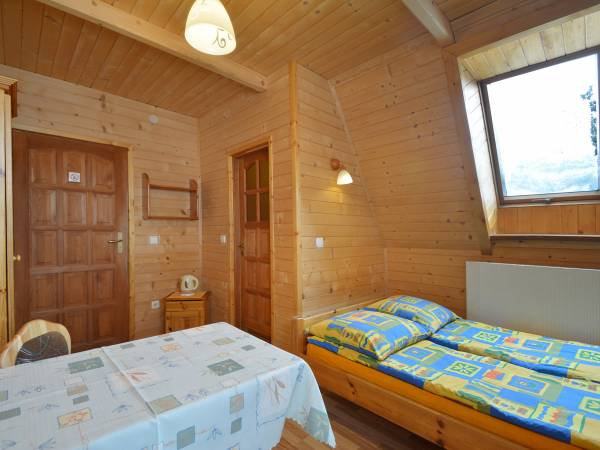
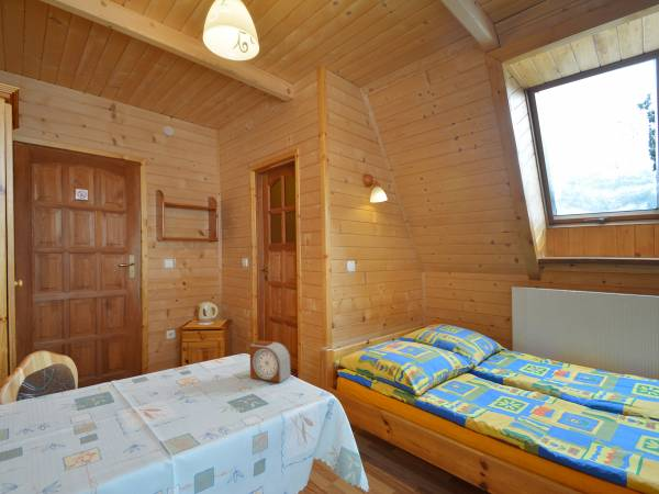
+ alarm clock (269, 359)
